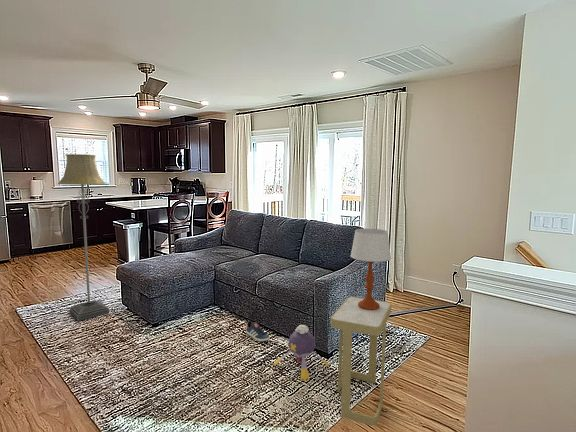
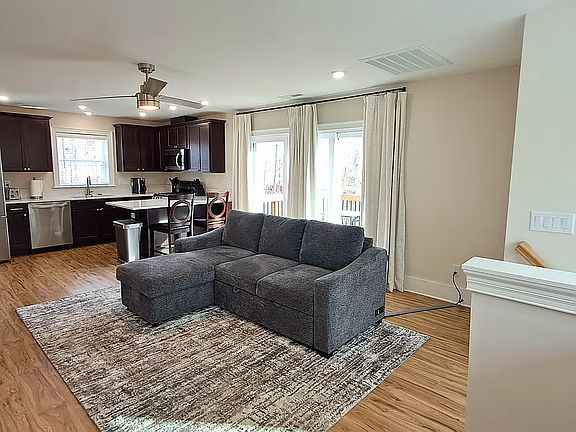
- plush toy (301, 345)
- floor lamp (85, 235)
- table lamp (370, 268)
- side table (369, 355)
- sneaker (257, 330)
